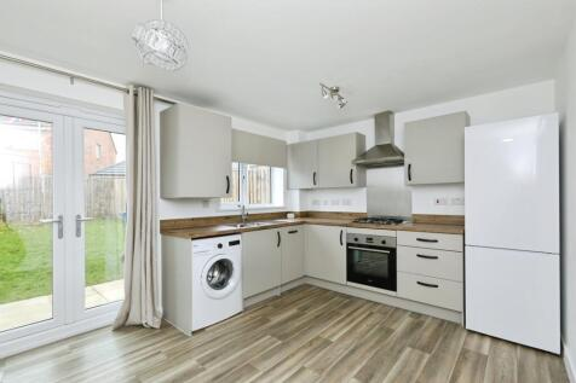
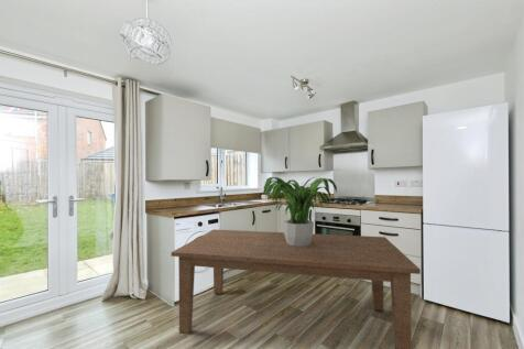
+ dining table (288, 273)
+ potted plant (301, 209)
